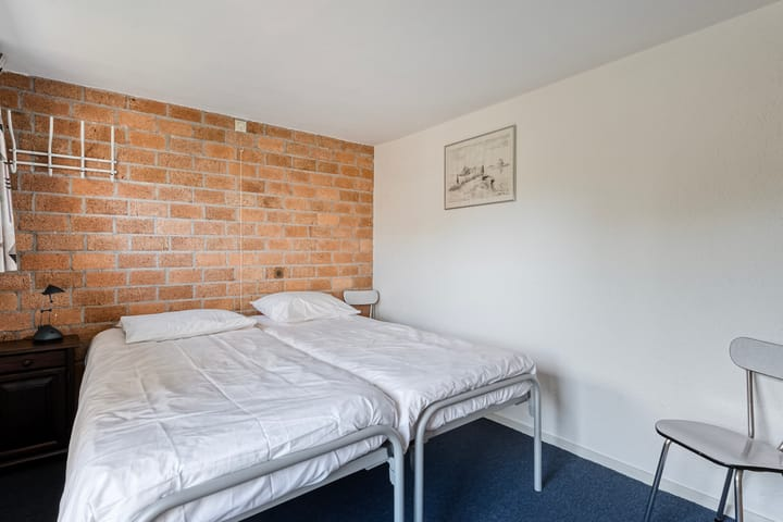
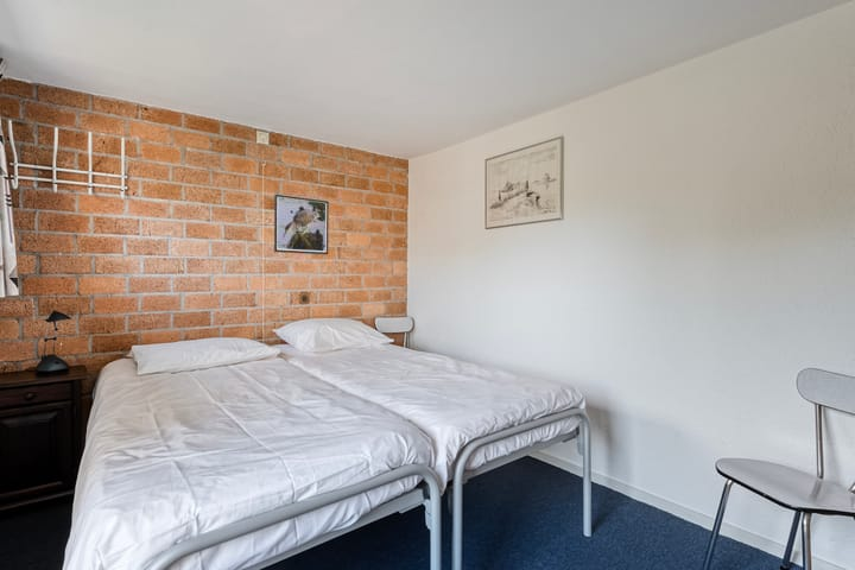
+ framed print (302, 226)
